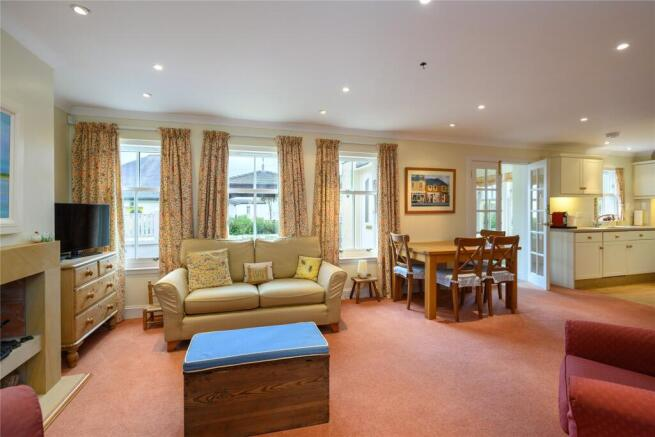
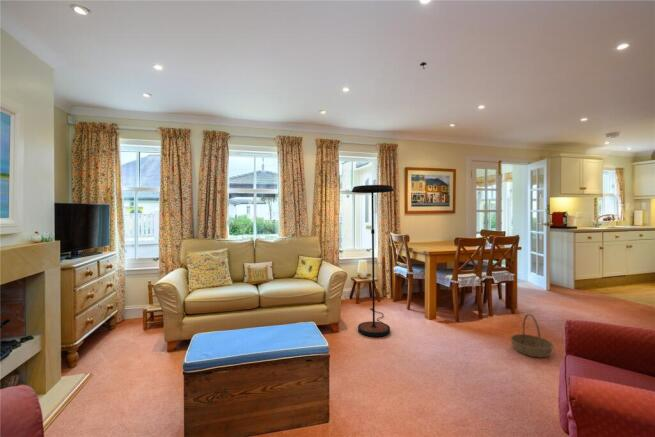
+ basket (531, 335)
+ floor lamp (372, 255)
